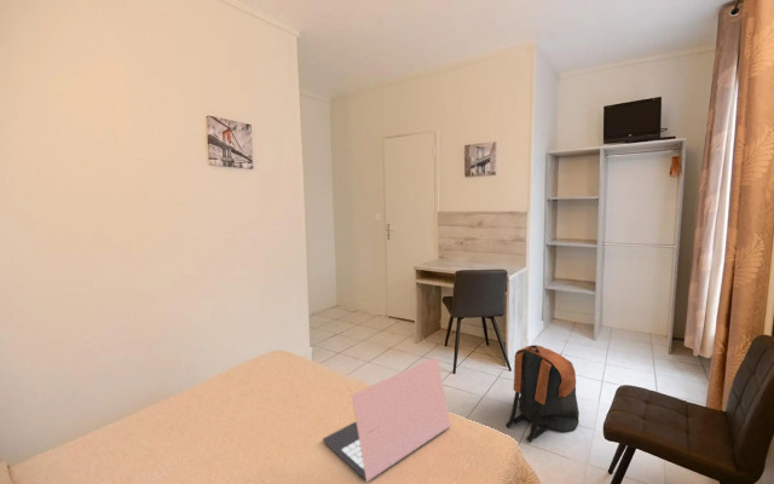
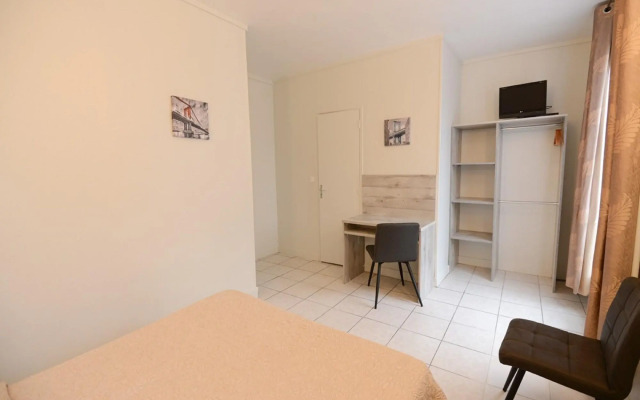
- backpack (542, 381)
- laptop (387, 401)
